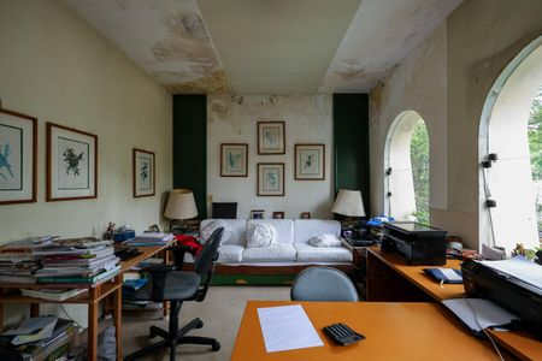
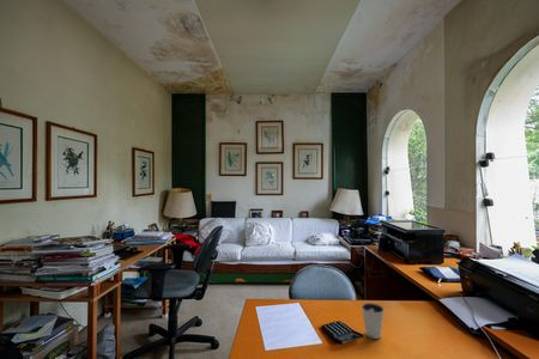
+ dixie cup (373, 321)
